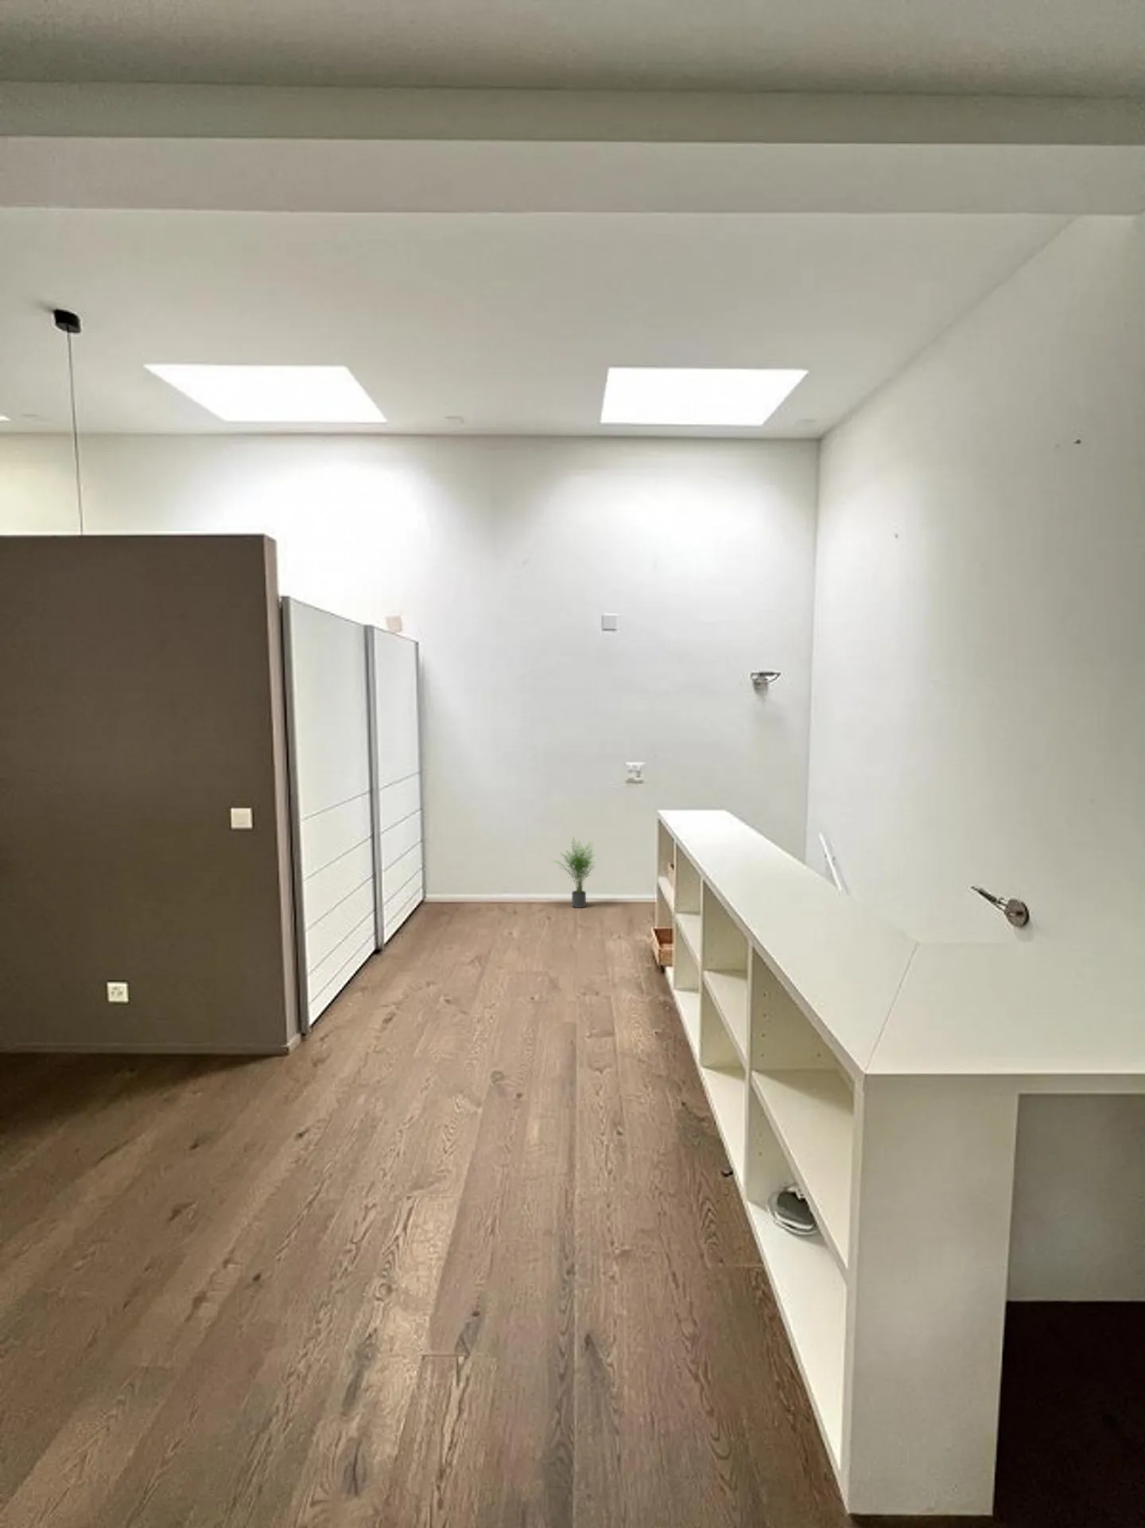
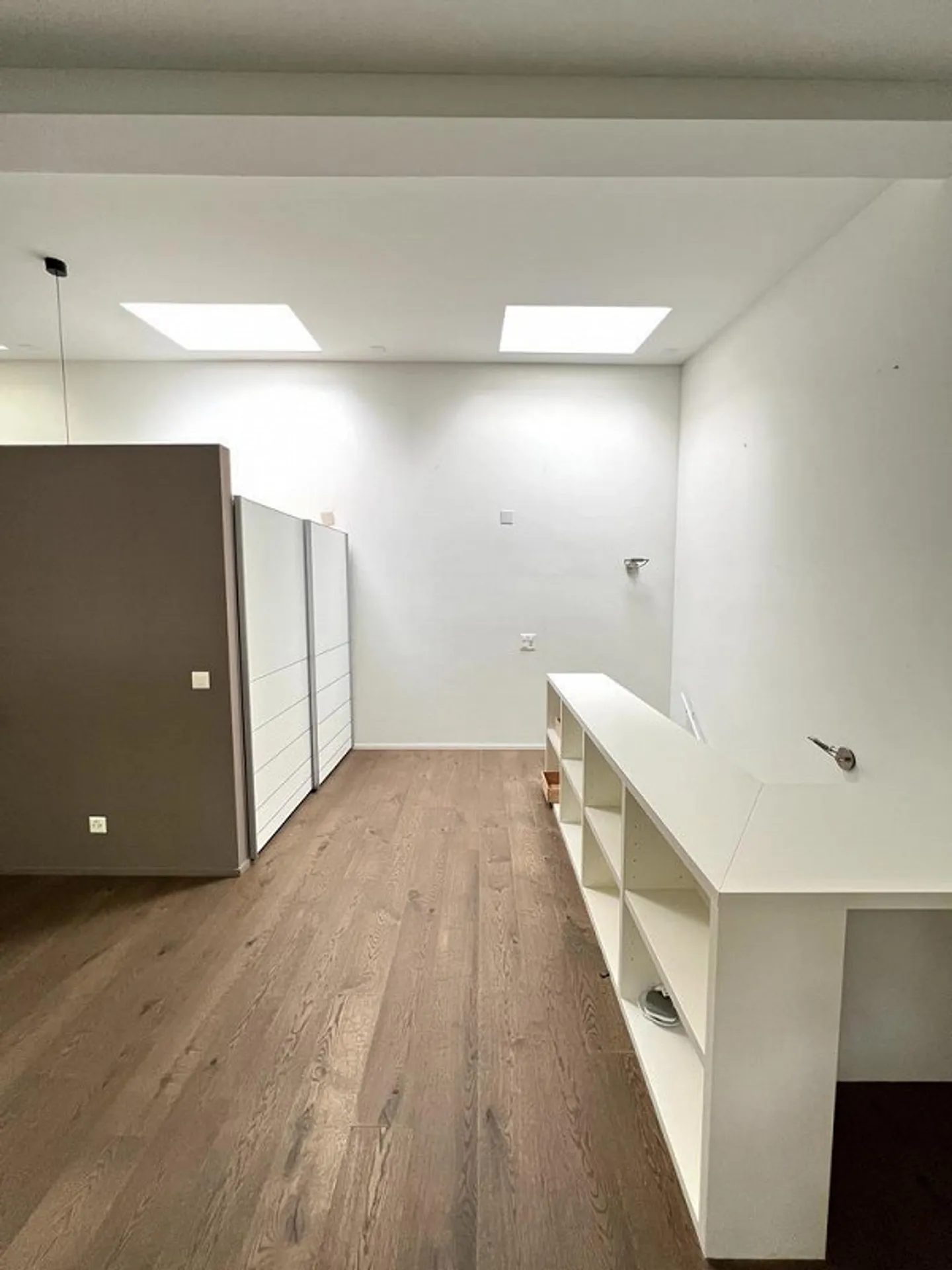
- potted plant (575, 871)
